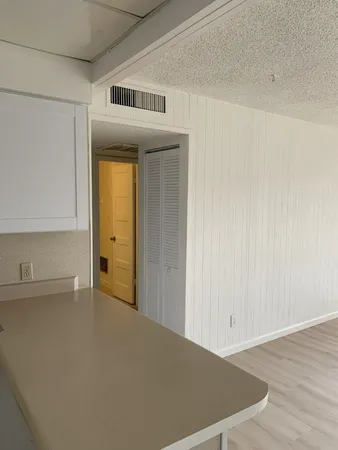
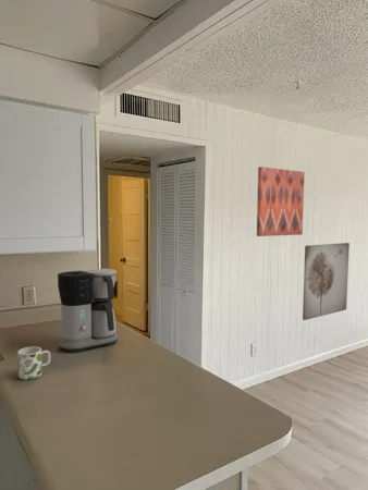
+ mug (35, 360)
+ wall art (281, 203)
+ wall art (327, 279)
+ coffee maker (90, 308)
